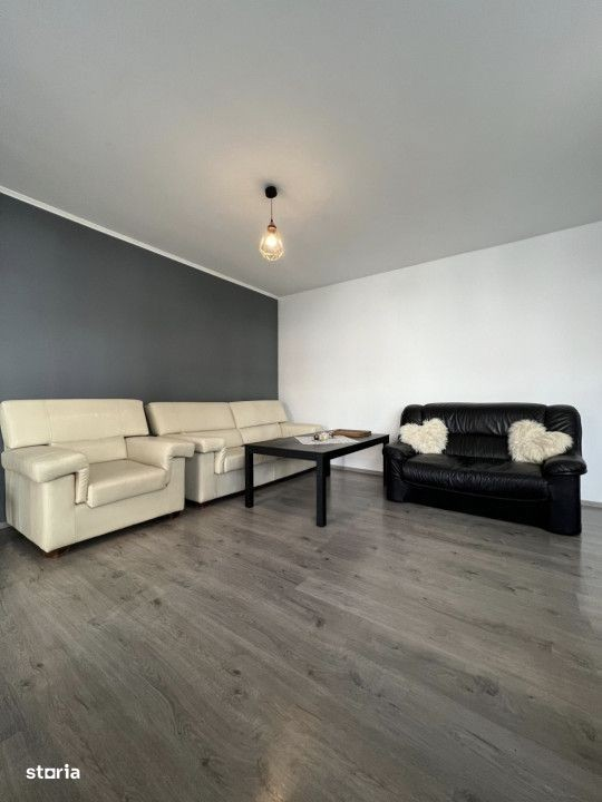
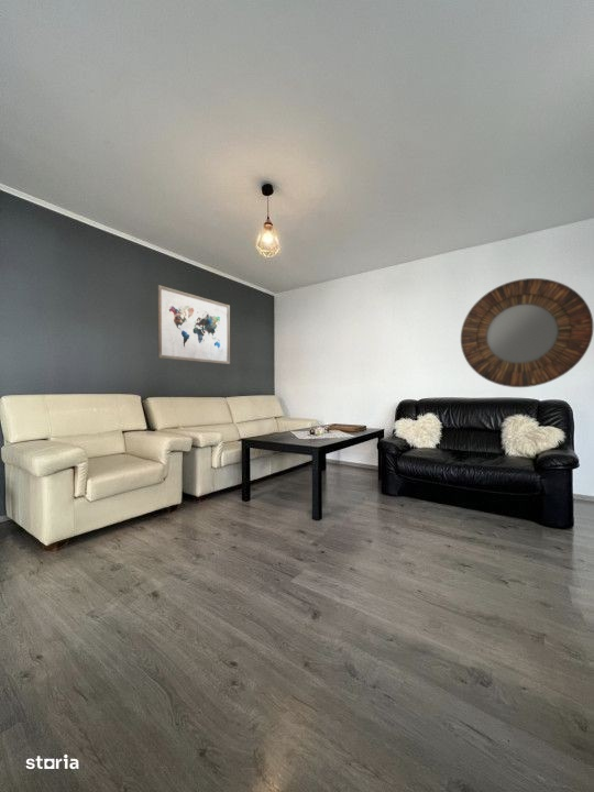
+ wall art (197, 328)
+ home mirror (520, 333)
